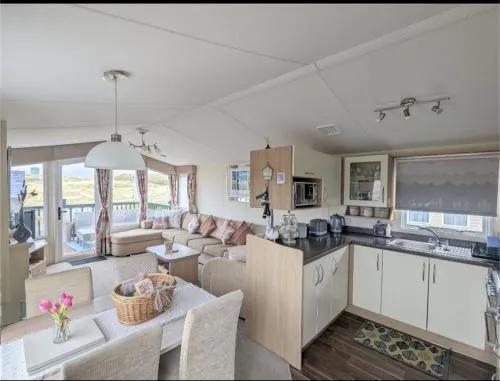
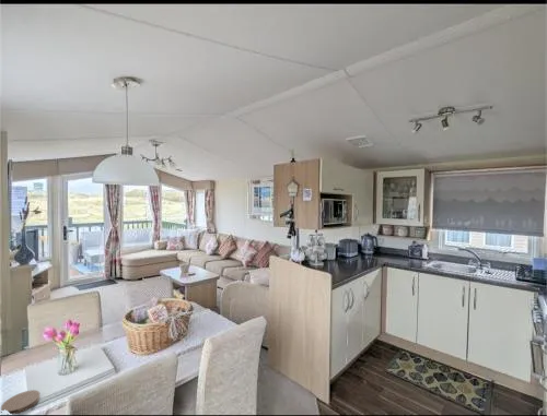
+ coaster (21, 402)
